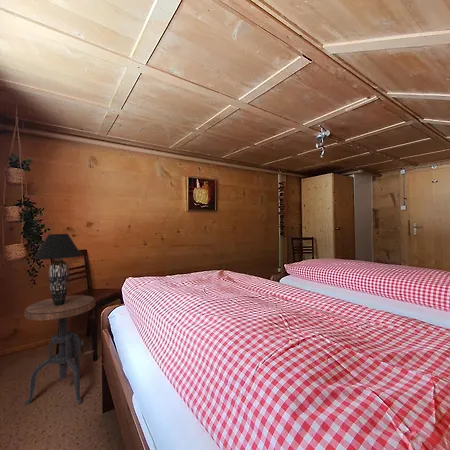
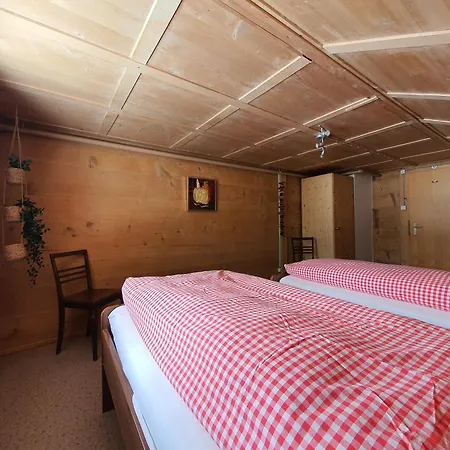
- table lamp (58, 269)
- side table (61, 348)
